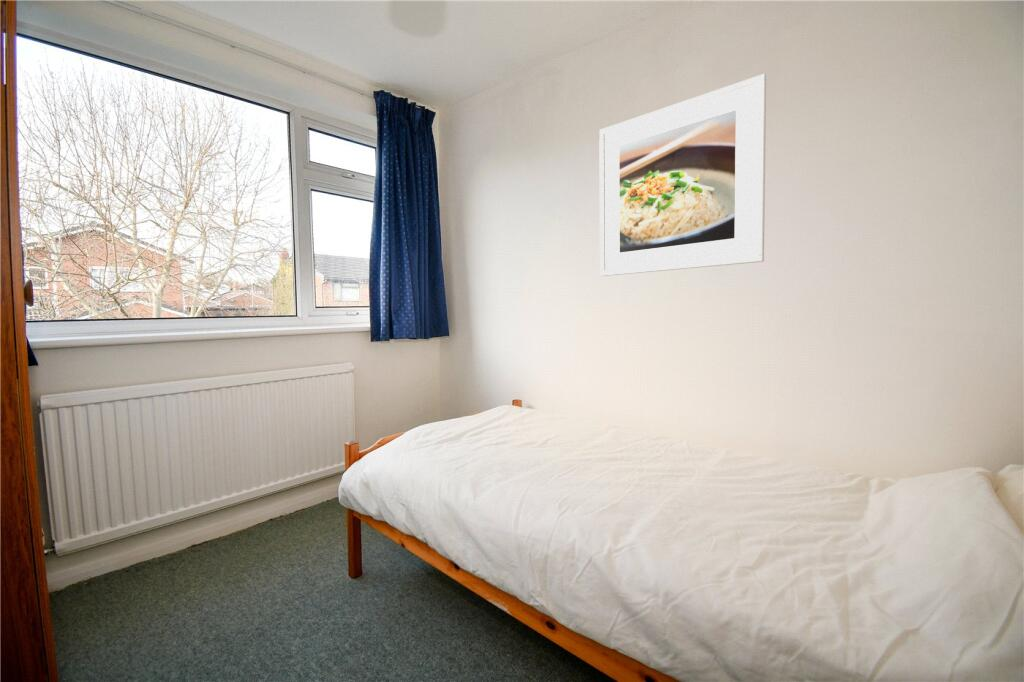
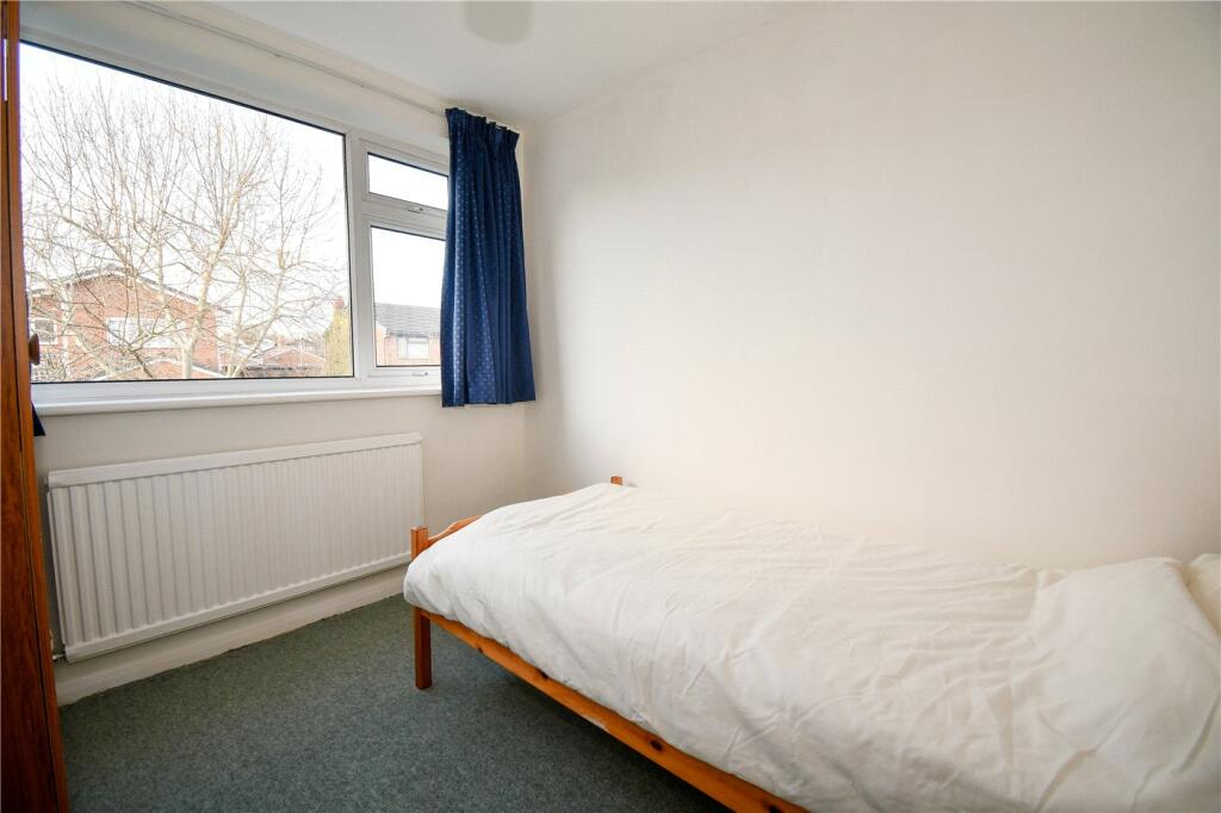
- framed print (672, 188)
